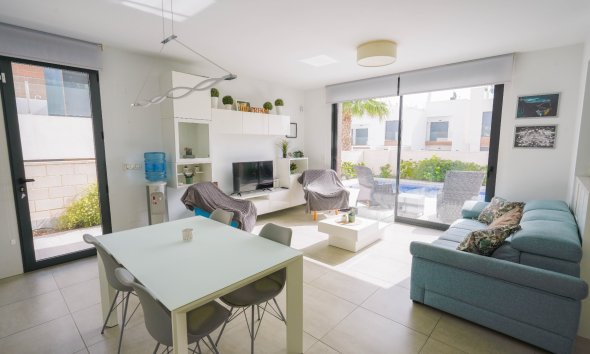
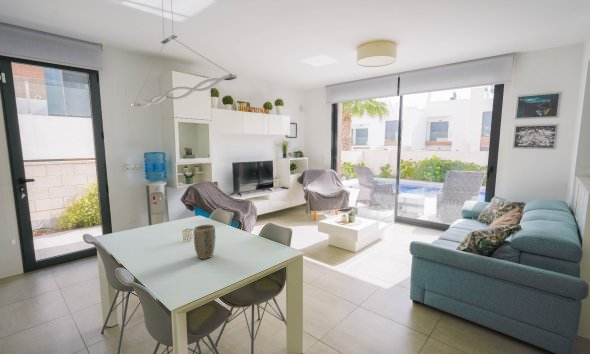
+ plant pot (204, 241)
